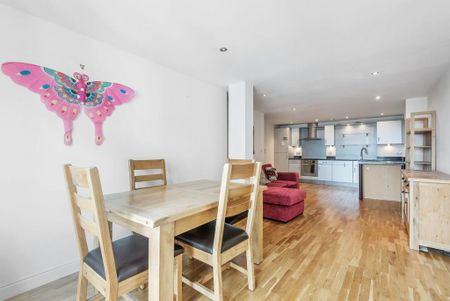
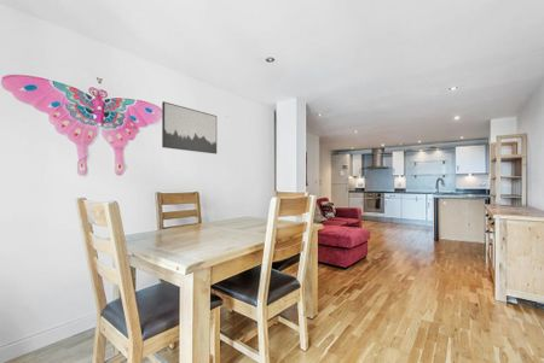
+ wall art (191, 130)
